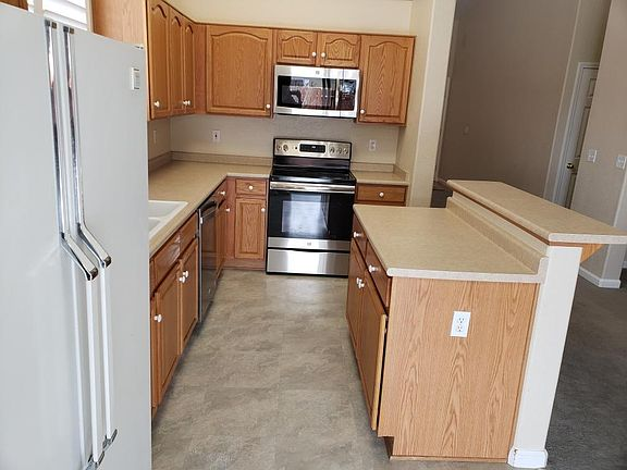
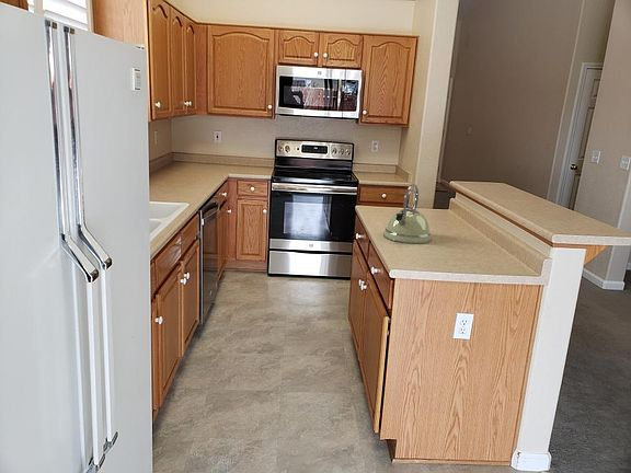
+ kettle (409, 211)
